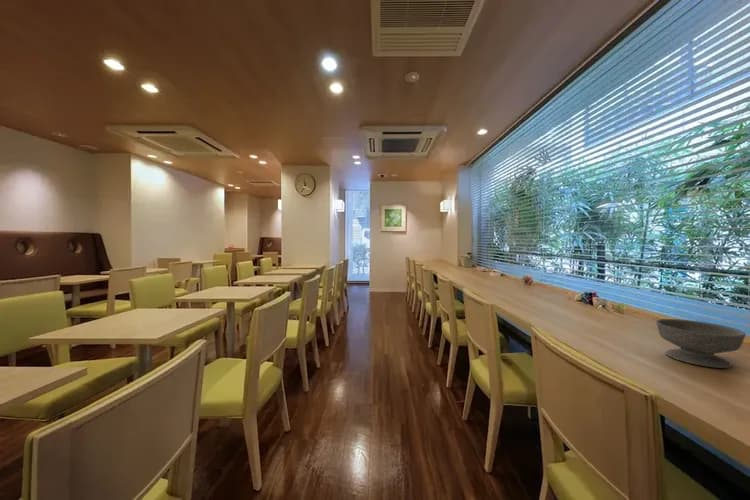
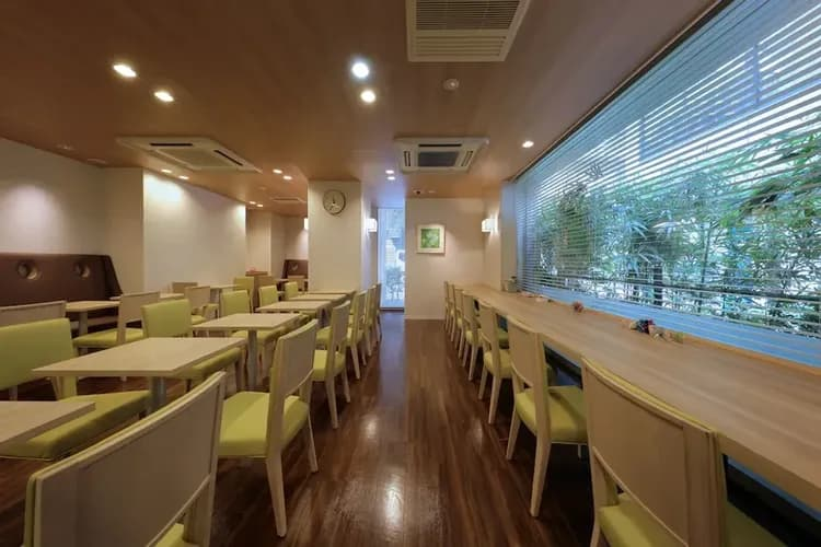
- bowl (696, 342)
